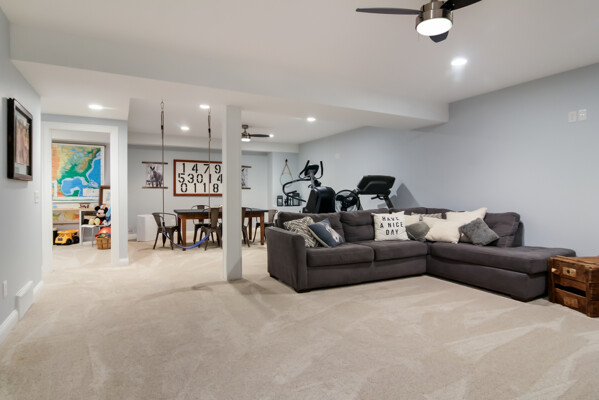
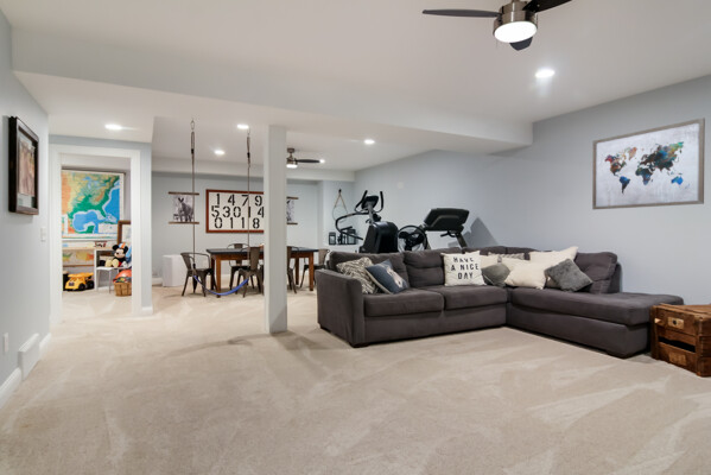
+ wall art (642, 169)
